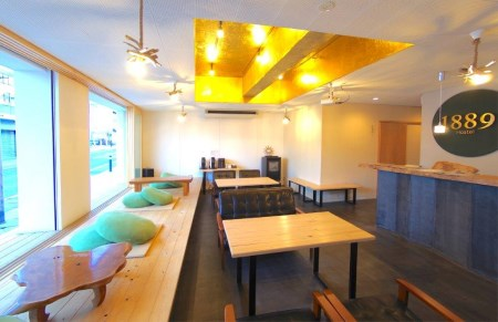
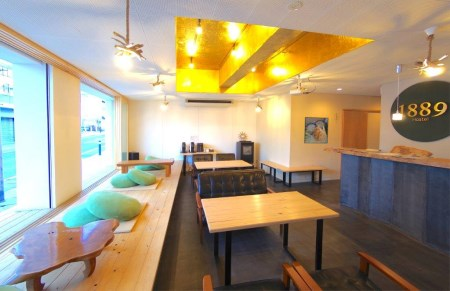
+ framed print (316, 130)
